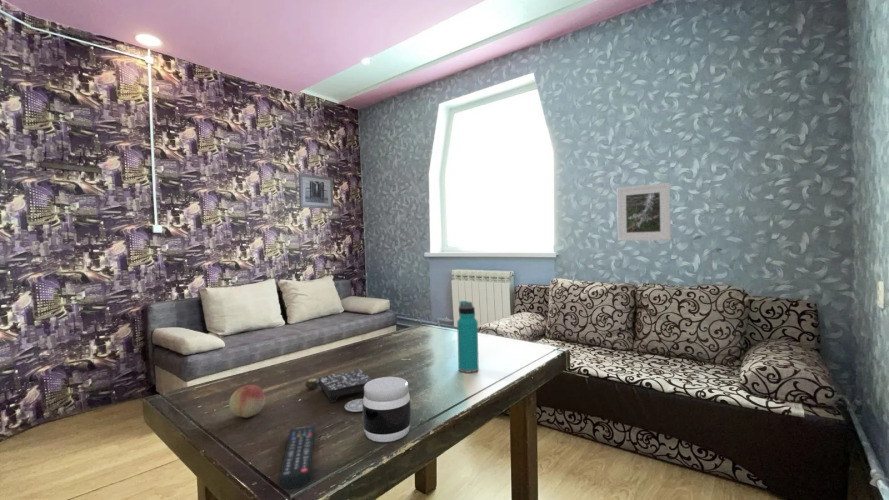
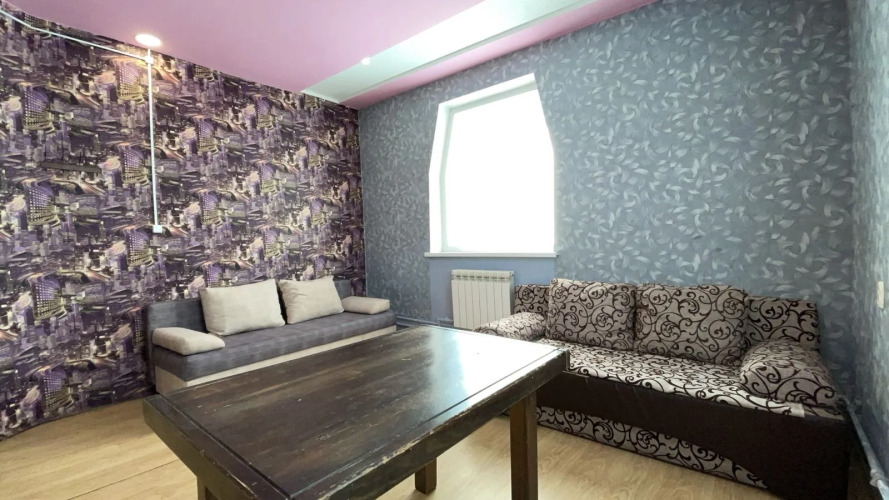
- remote control (299, 452)
- jar (386, 407)
- board game (346, 385)
- water bottle (467, 335)
- fruit (246, 401)
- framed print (642, 213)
- wall art (316, 192)
